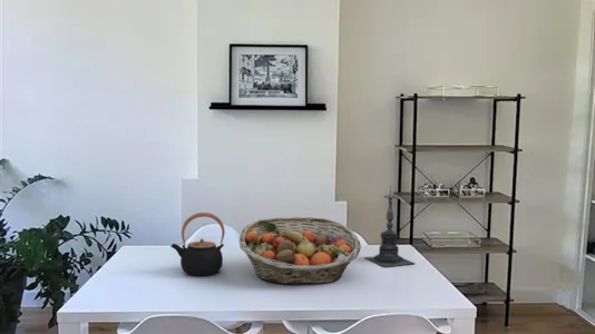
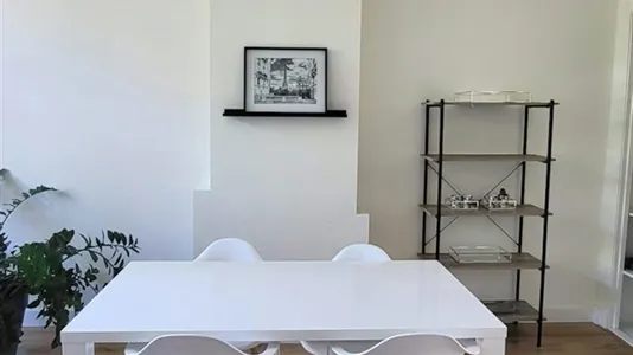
- candle holder (390, 223)
- teapot (197, 242)
- fruit basket (299, 248)
